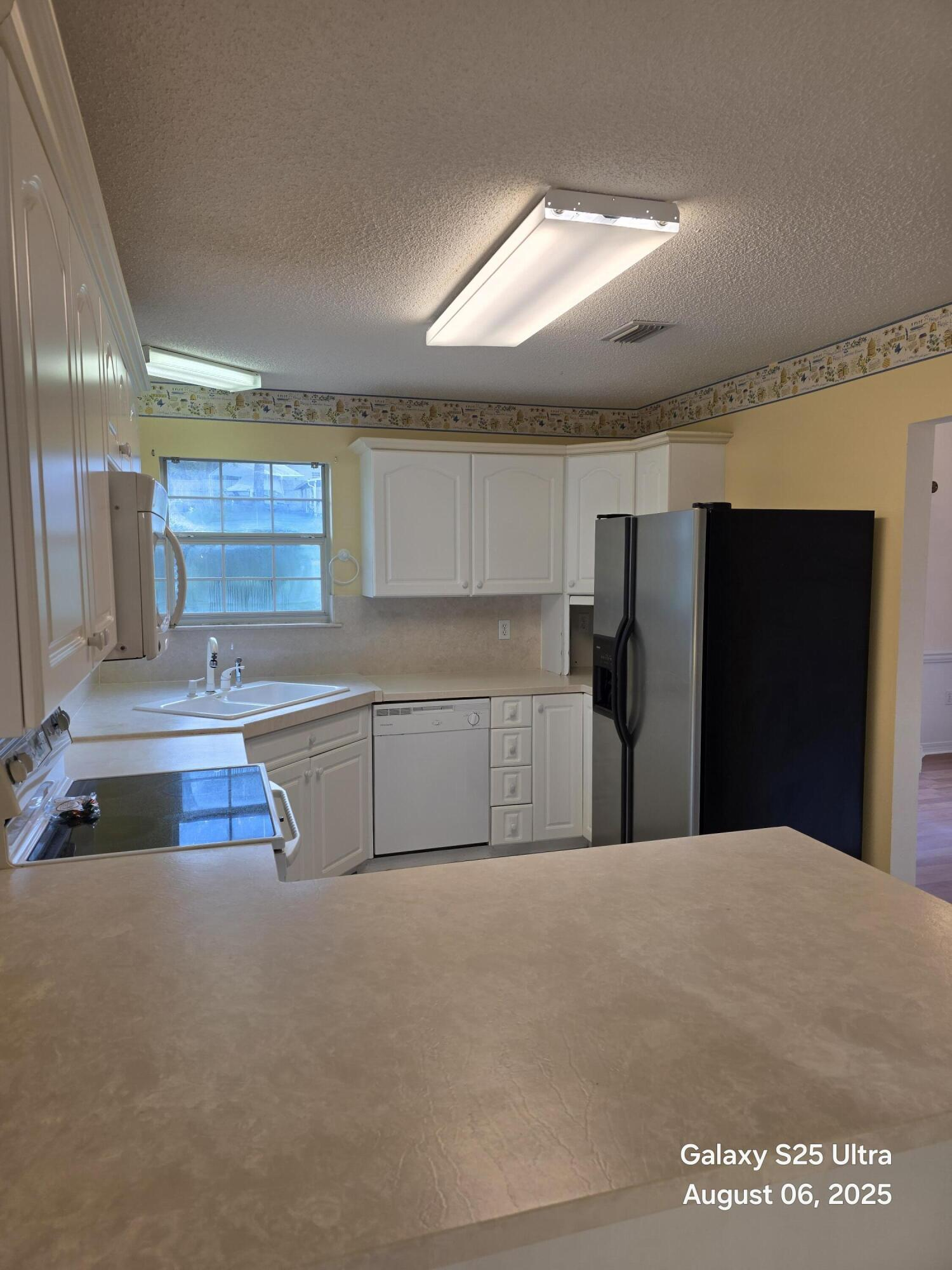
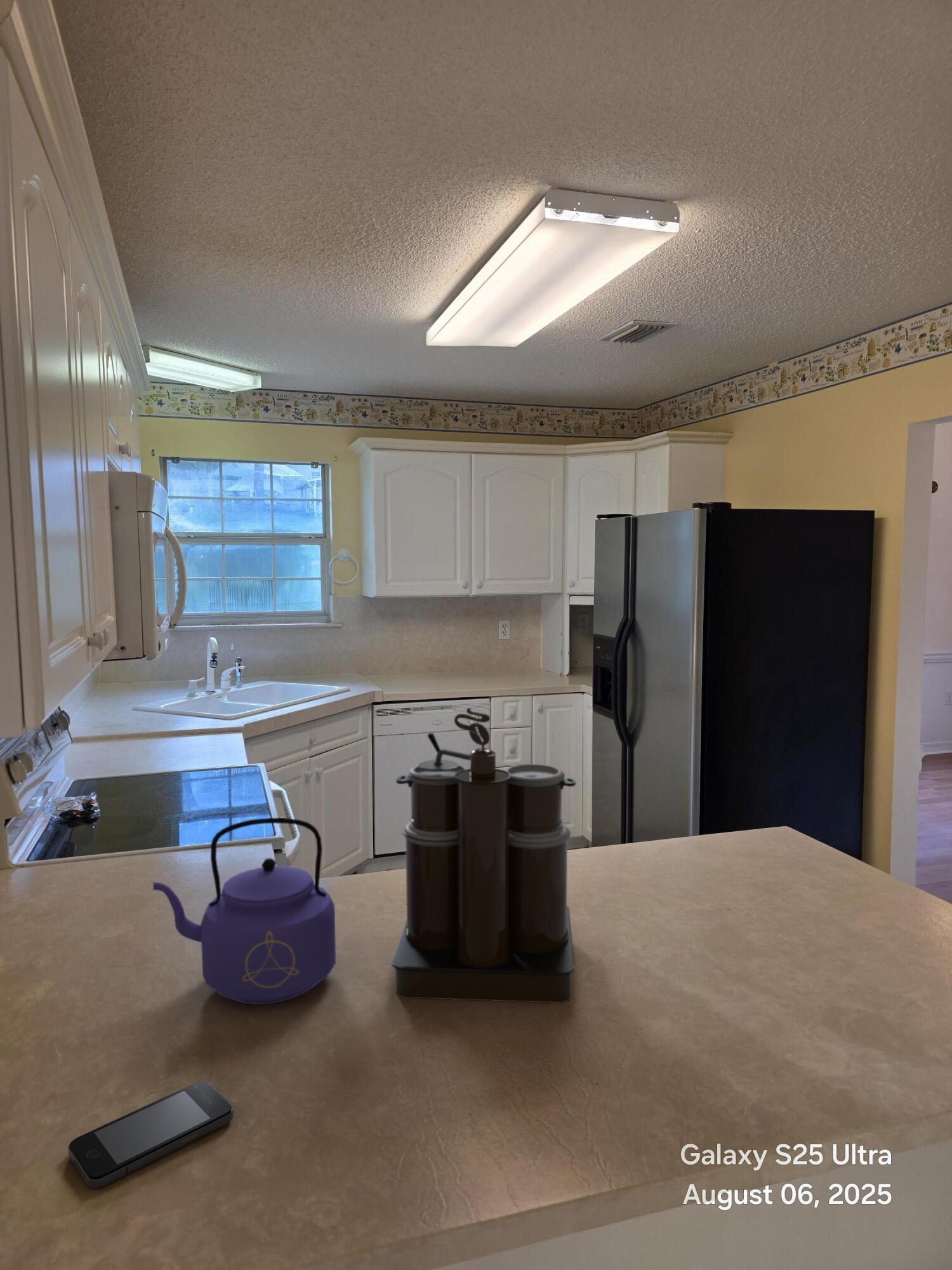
+ coffee maker (486, 832)
+ smartphone (154, 1130)
+ kettle (246, 900)
